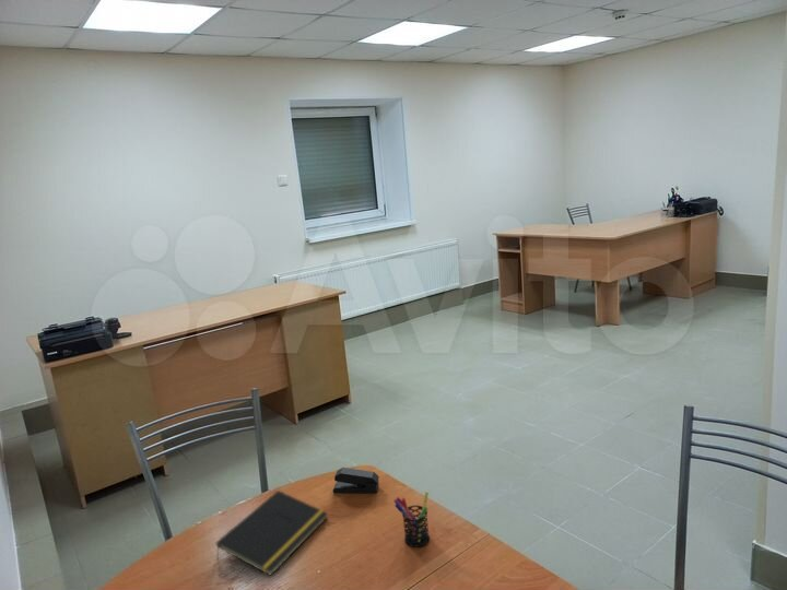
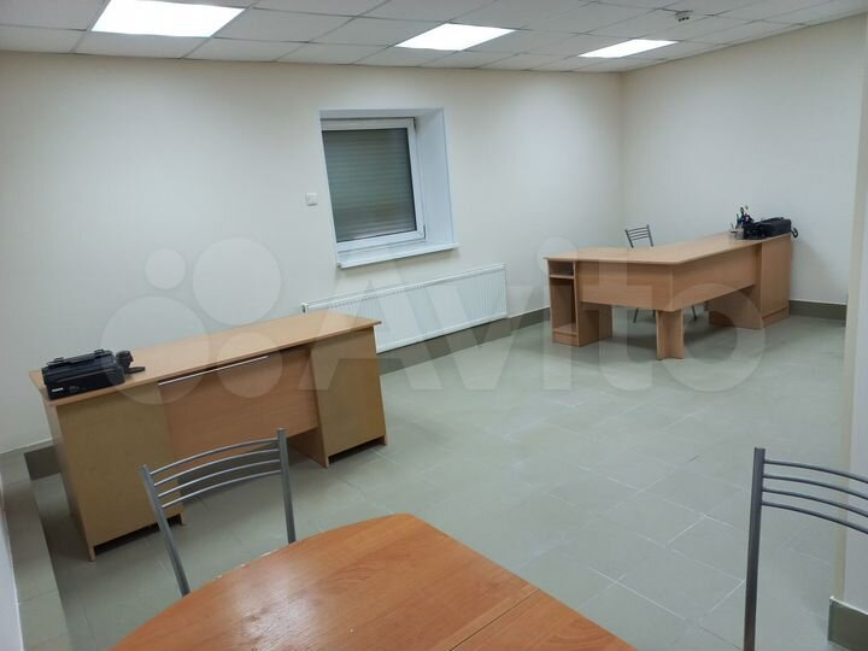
- stapler (355, 480)
- pen holder (415, 518)
- notepad (274, 529)
